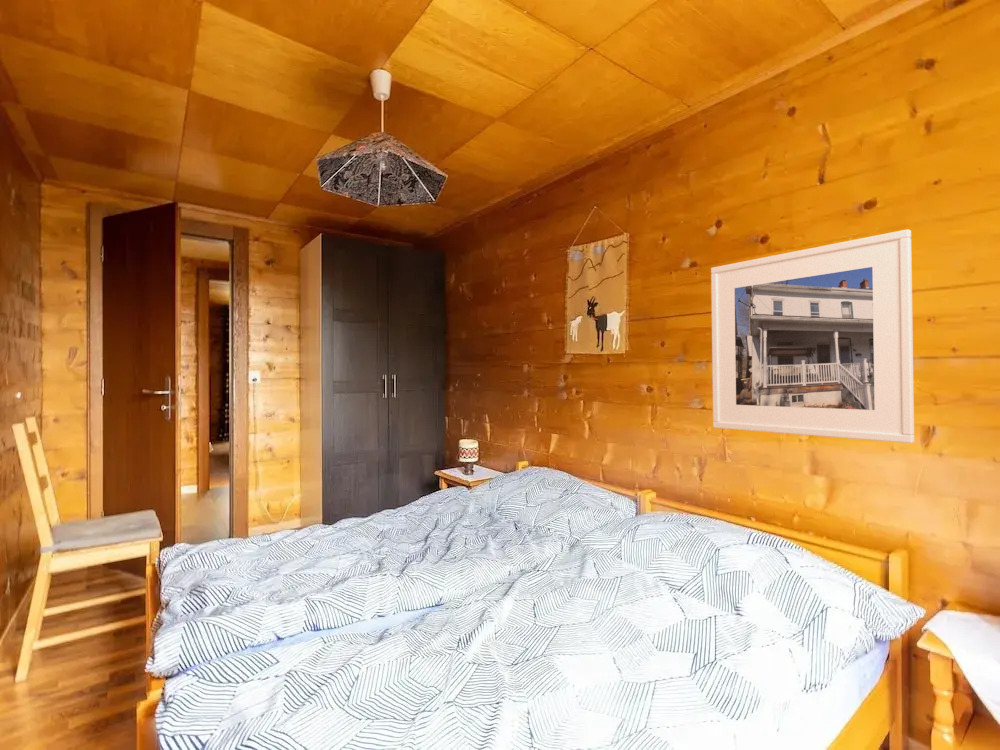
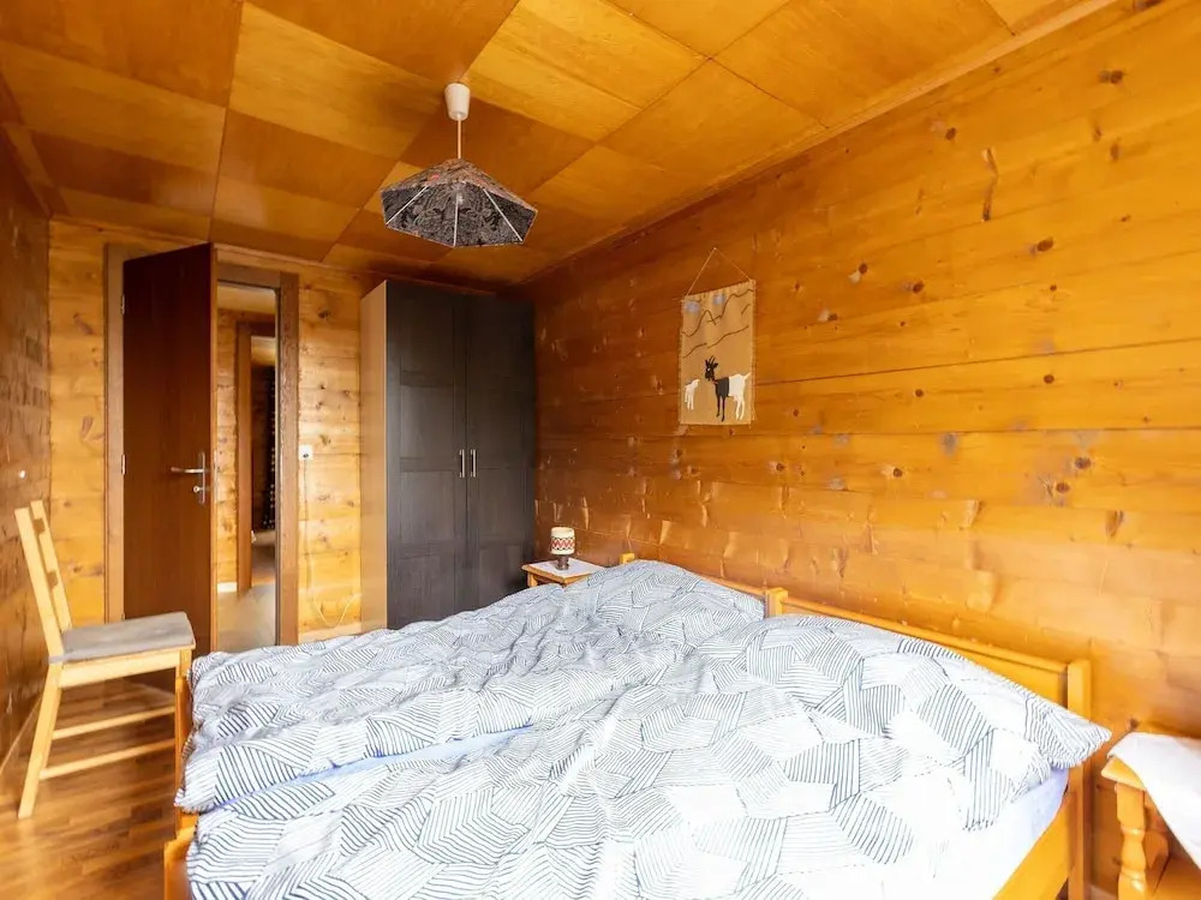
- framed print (798, 342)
